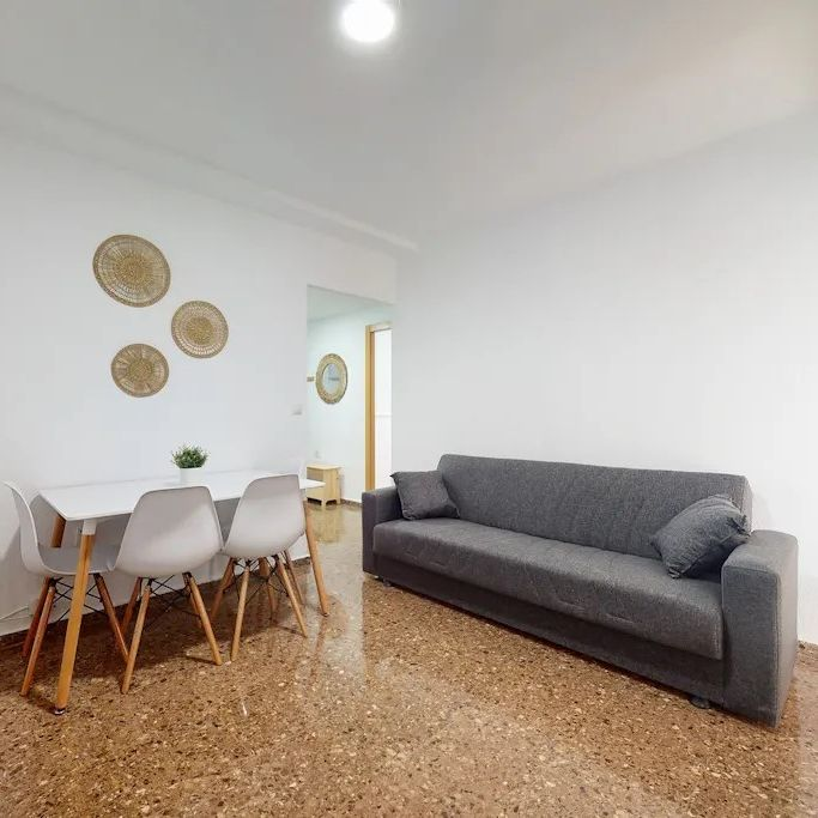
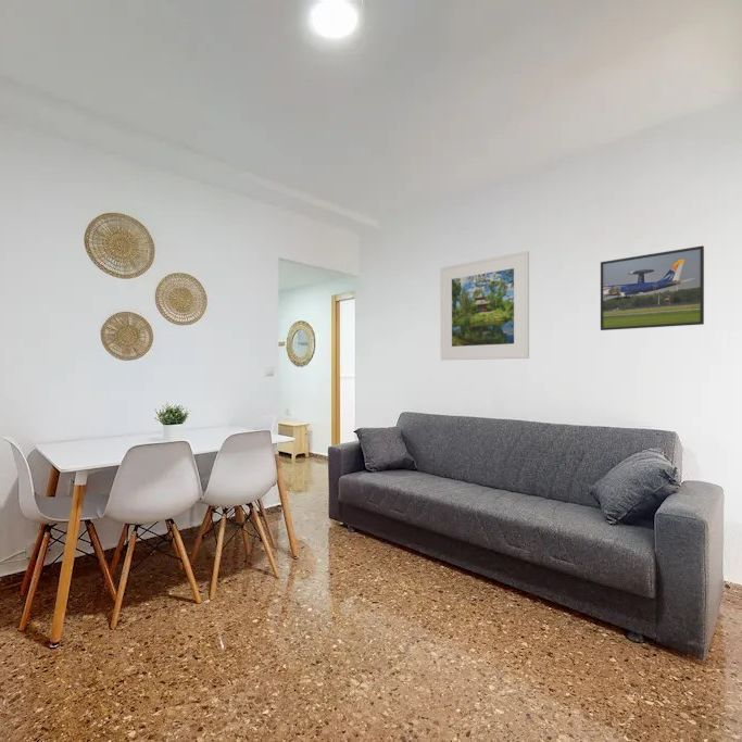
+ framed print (481, 310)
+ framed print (649, 290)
